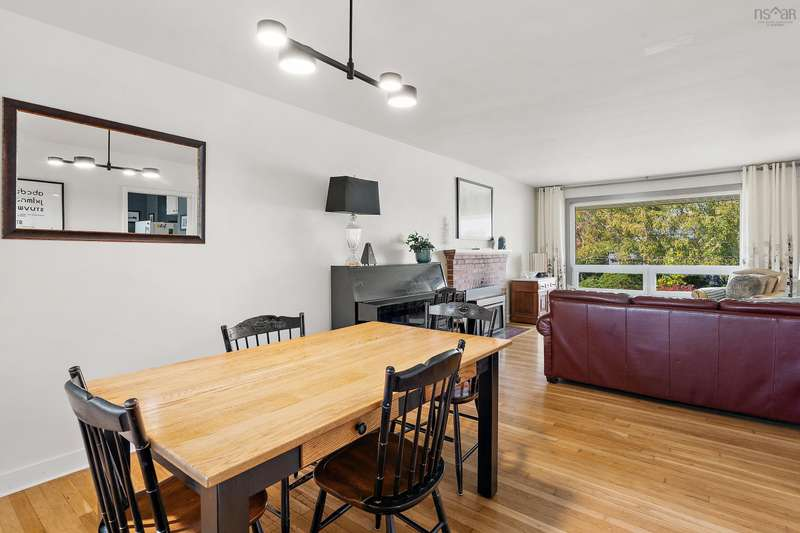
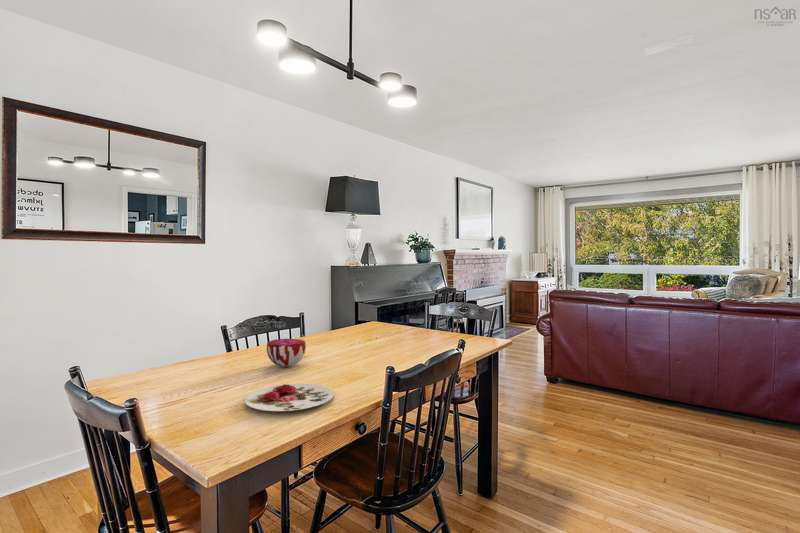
+ plate (290, 395)
+ decorative bowl (286, 353)
